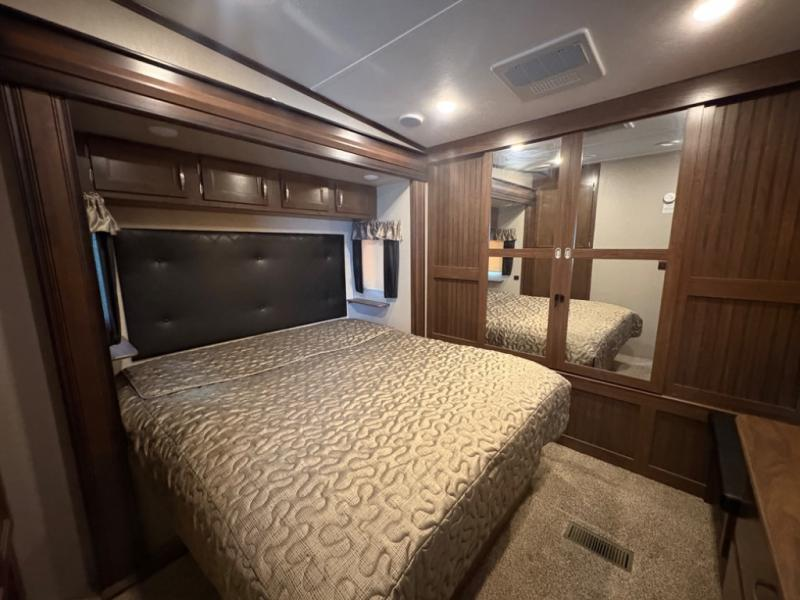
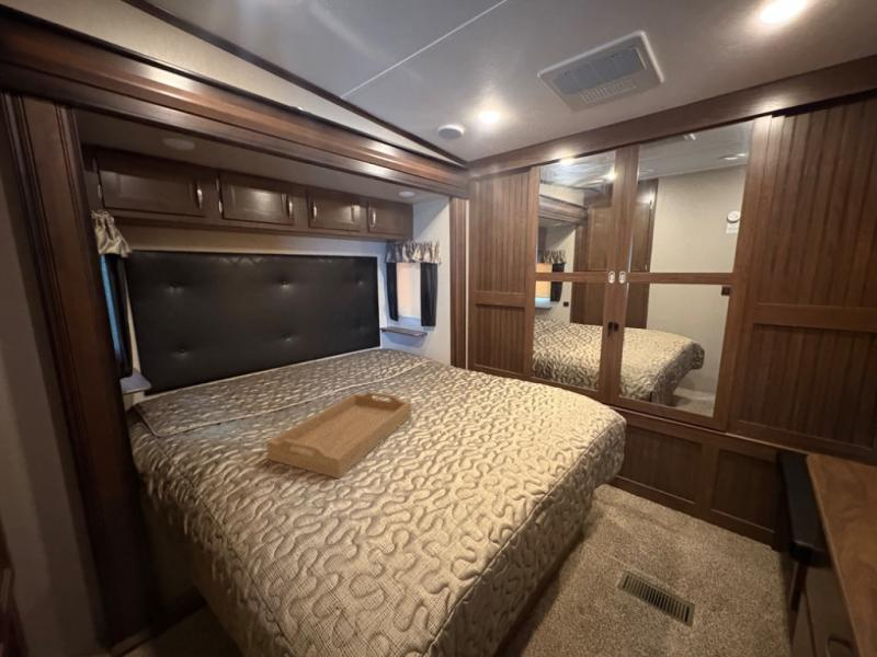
+ serving tray (349, 424)
